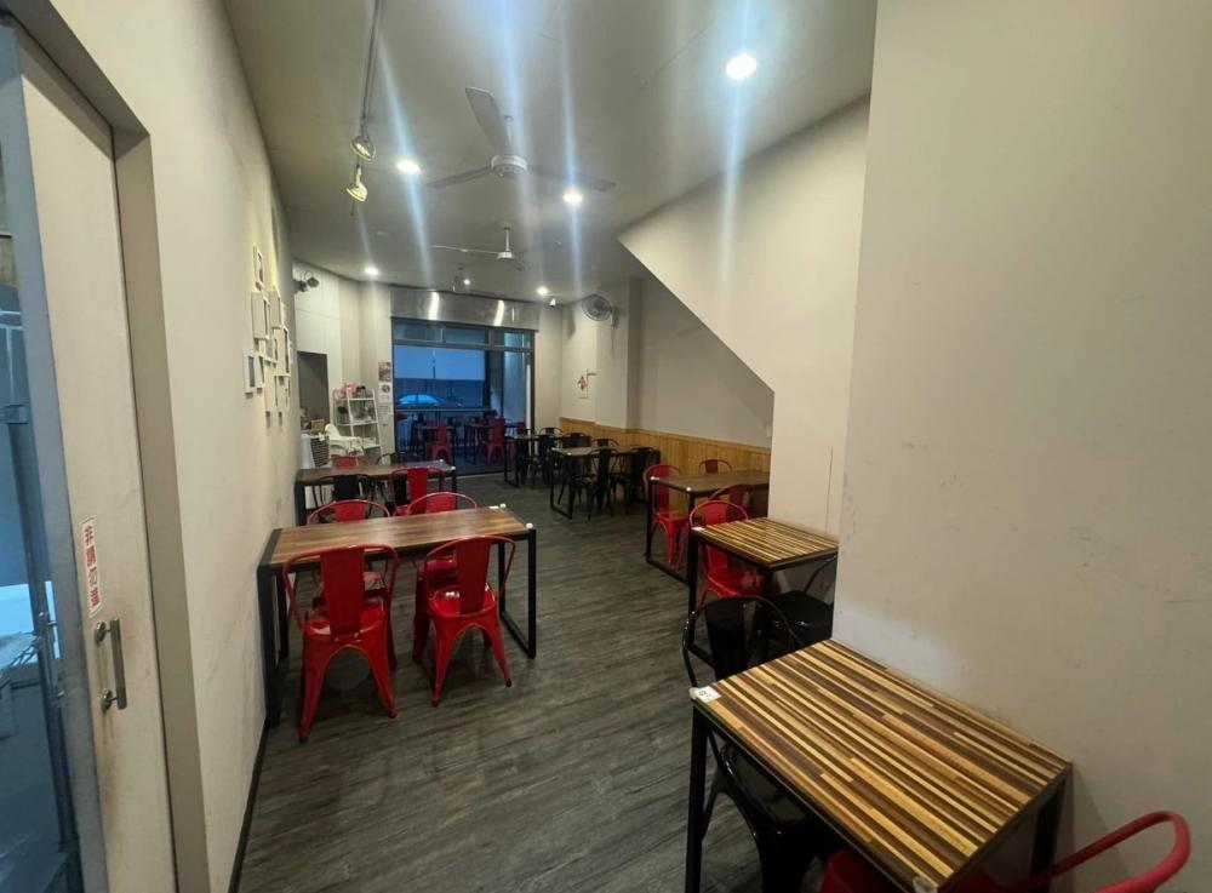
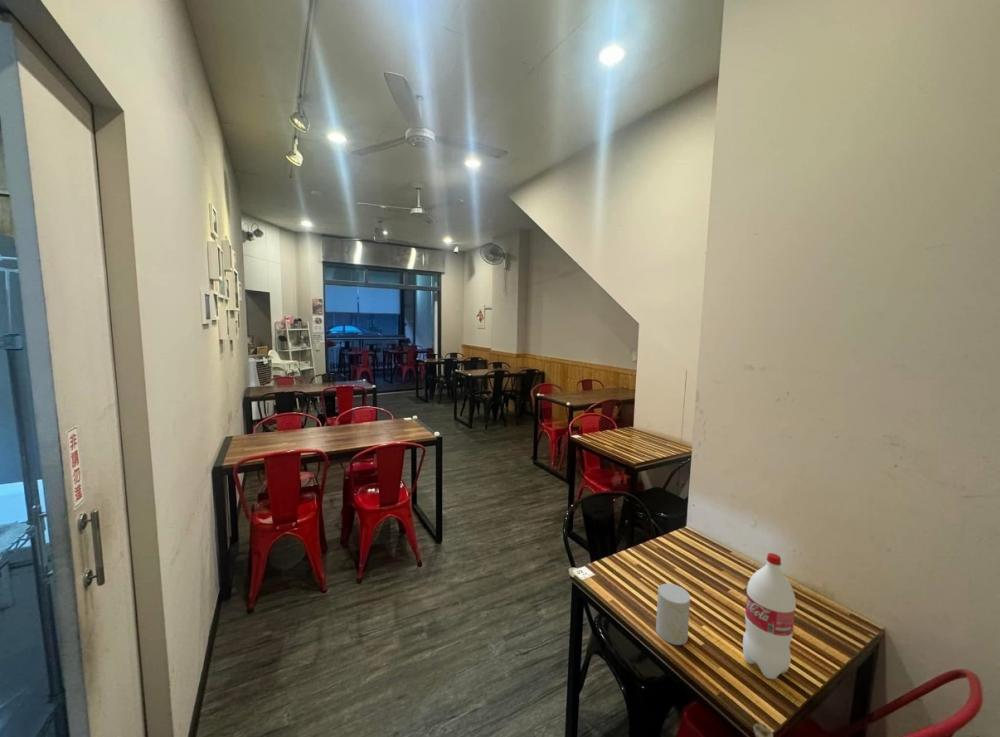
+ cup (672, 613)
+ bottle (769, 611)
